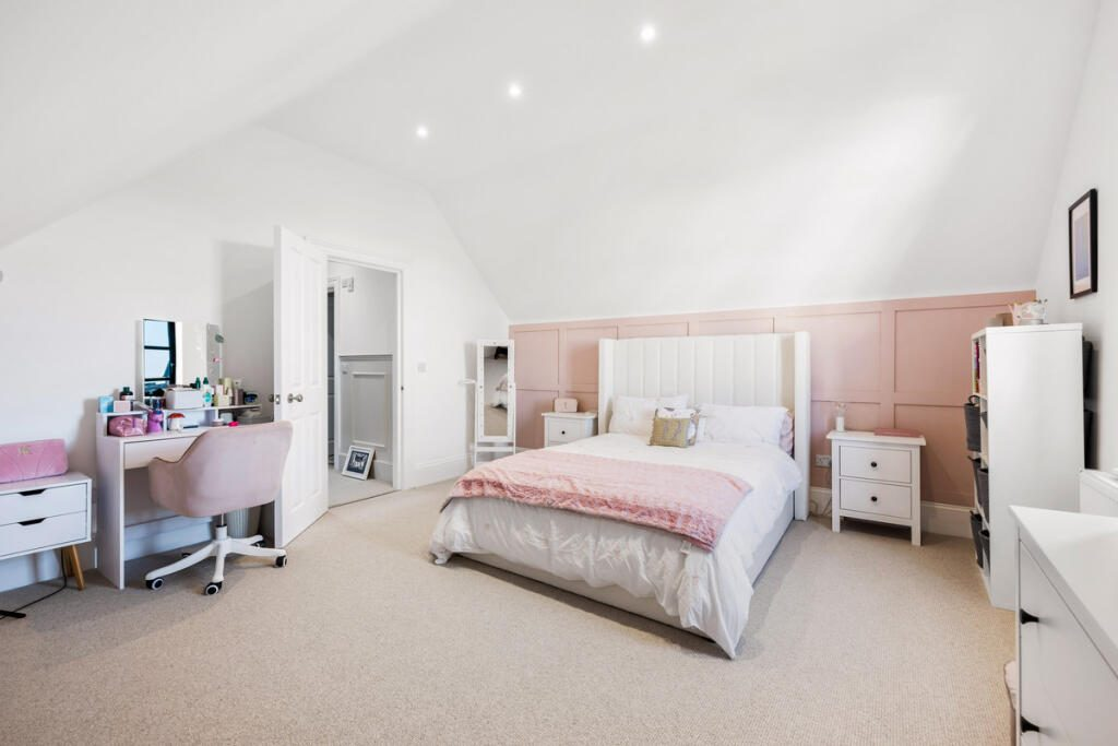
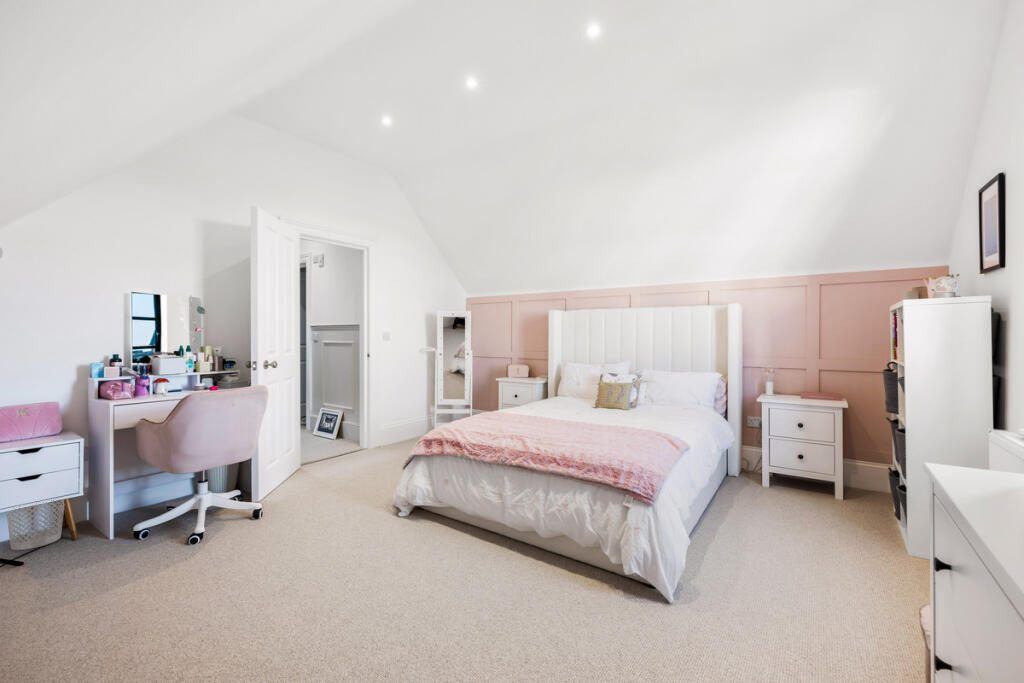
+ wastebasket (37, 516)
